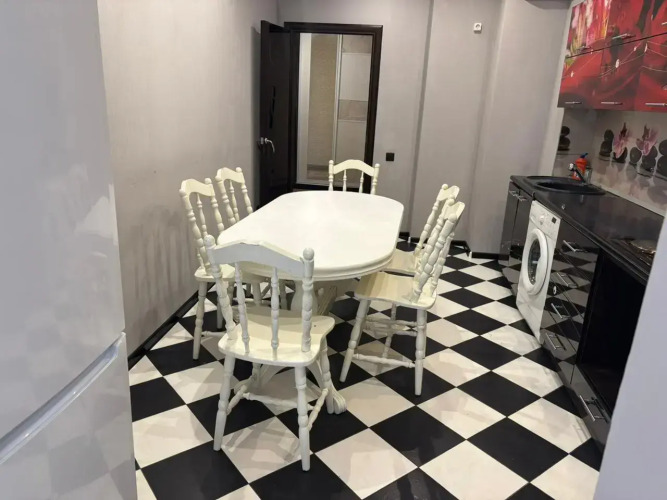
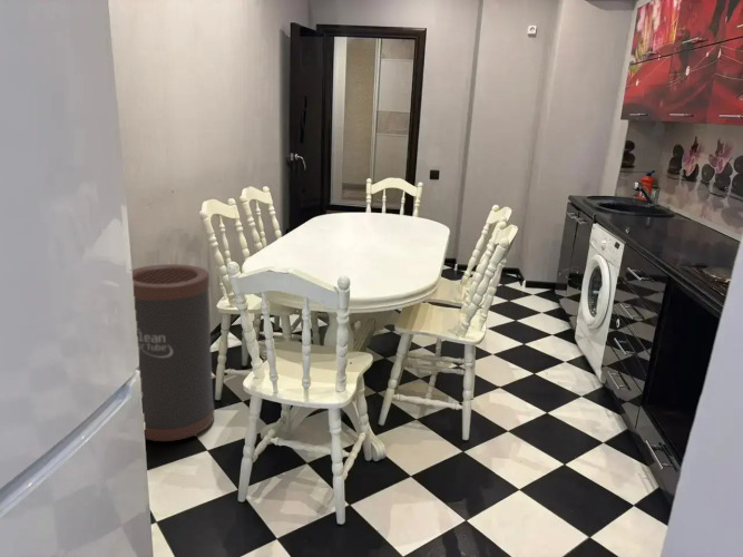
+ trash can (170, 351)
